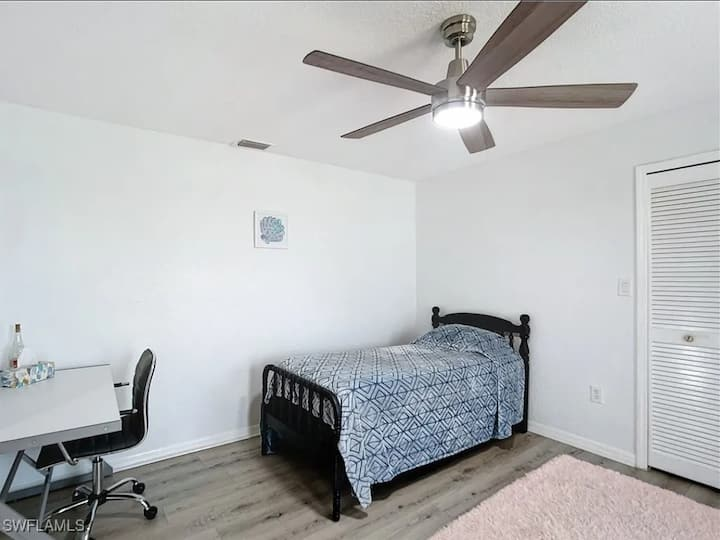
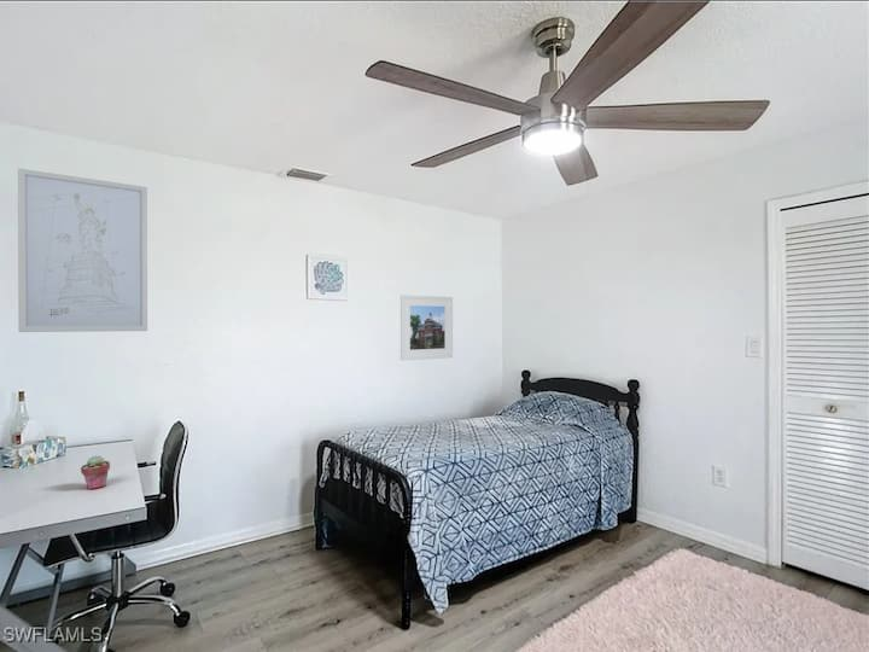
+ wall art (86, 255)
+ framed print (427, 327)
+ potted succulent (95, 471)
